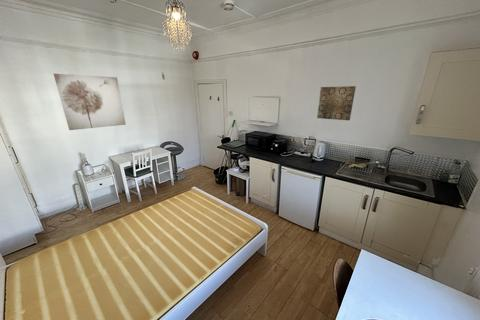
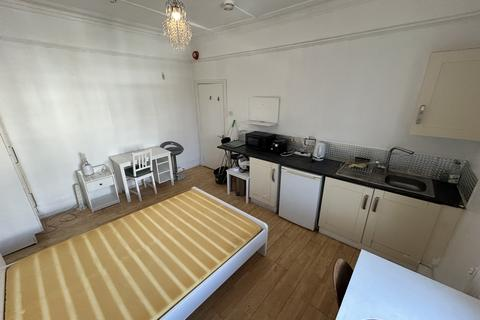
- wall art (94, 102)
- wall art (335, 103)
